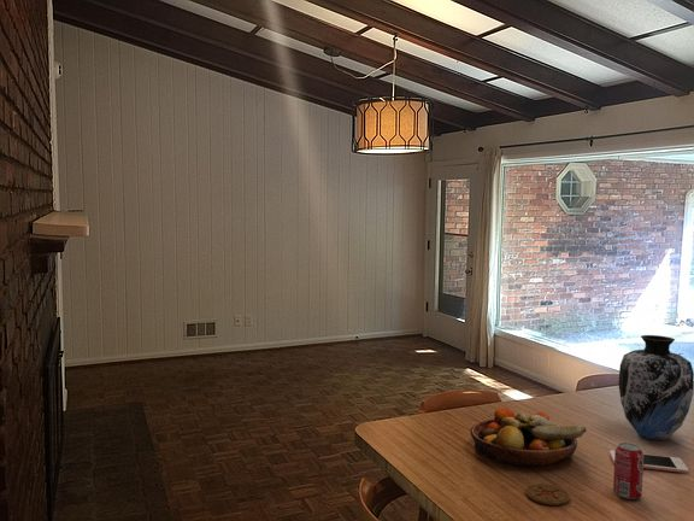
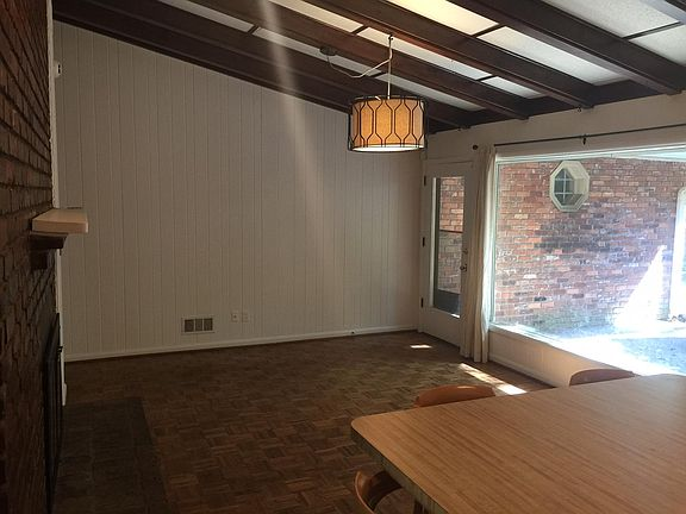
- fruit bowl (524, 429)
- cell phone (647, 461)
- vase (654, 386)
- beverage can (628, 470)
- coaster (547, 493)
